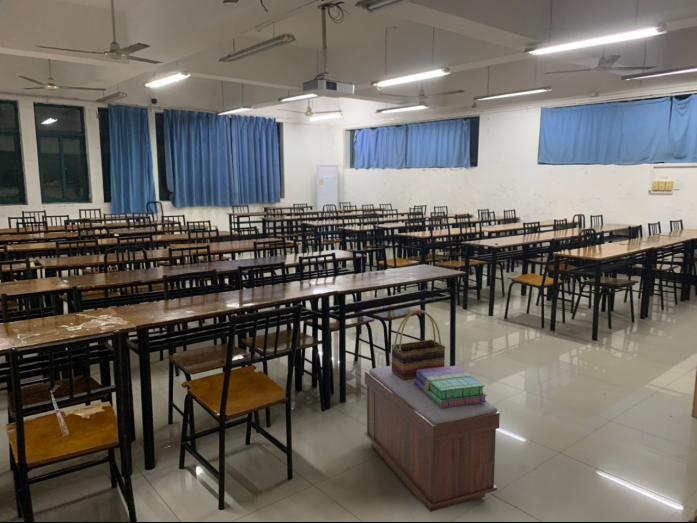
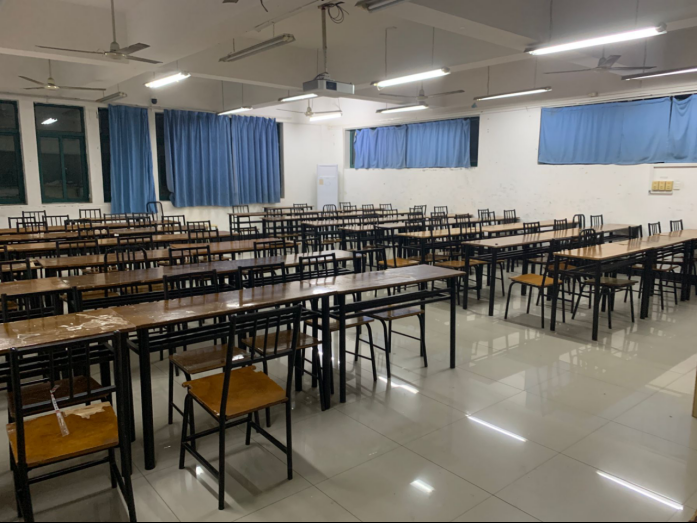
- woven basket (418, 341)
- books (448, 384)
- bench (425, 426)
